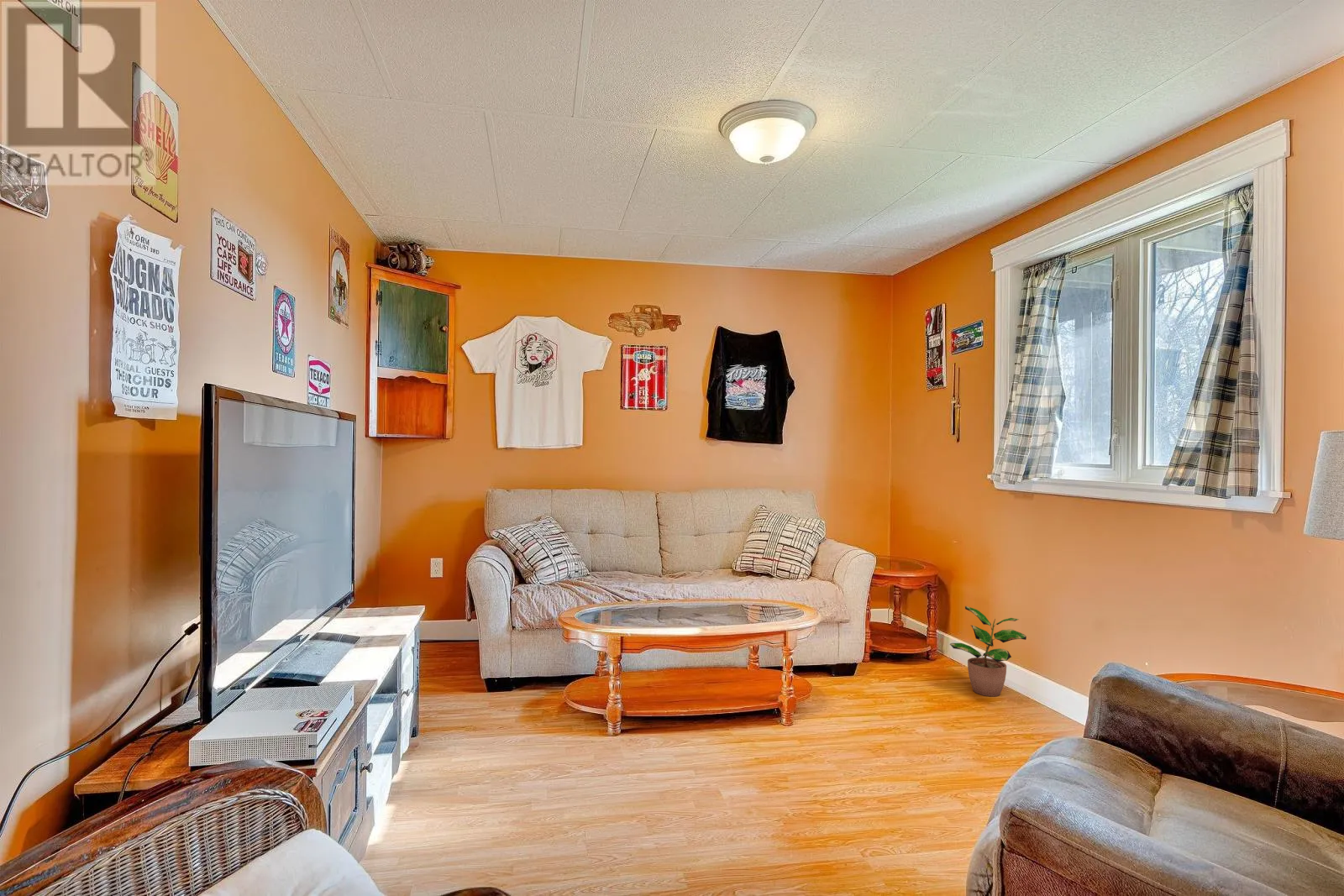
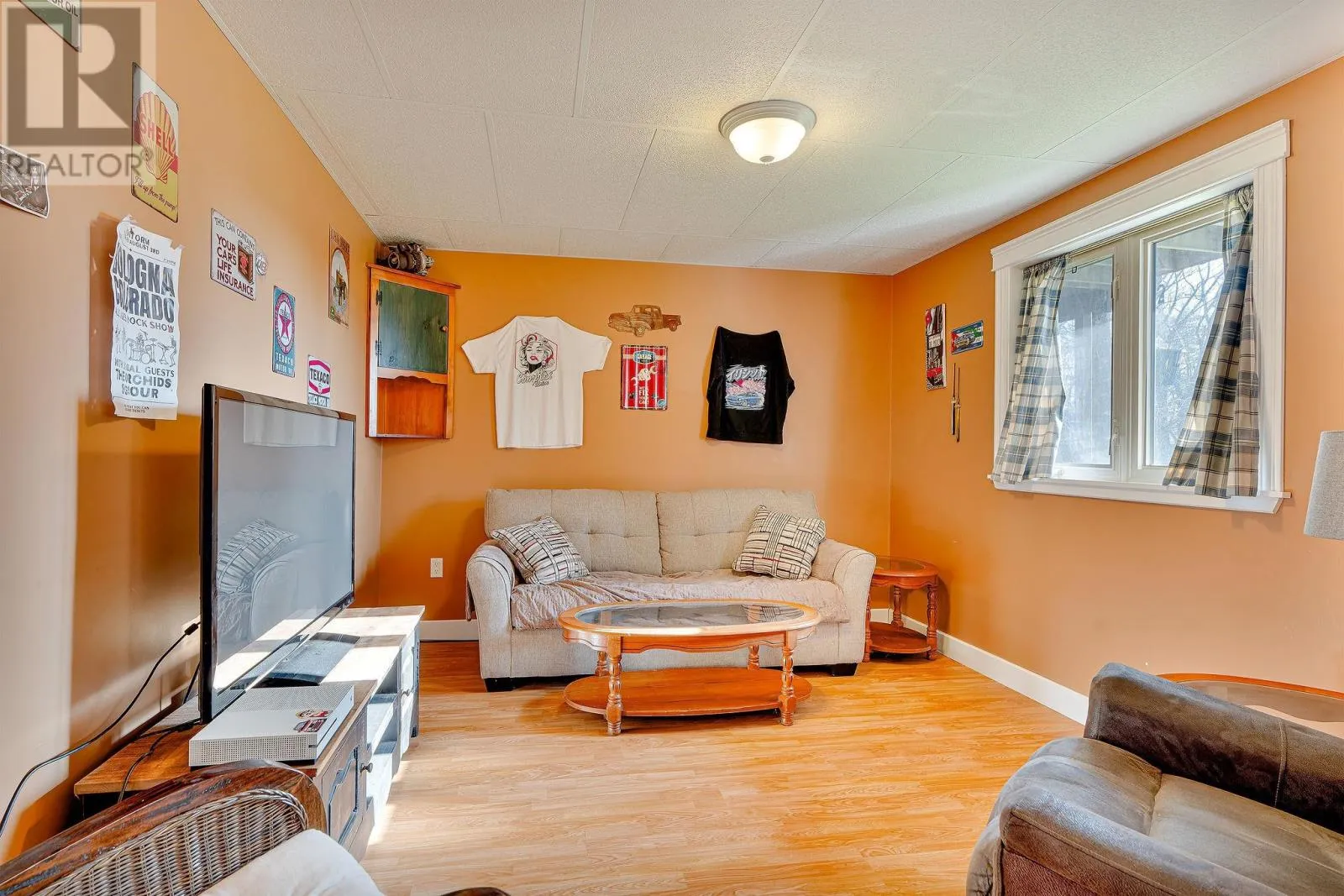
- potted plant (990, 651)
